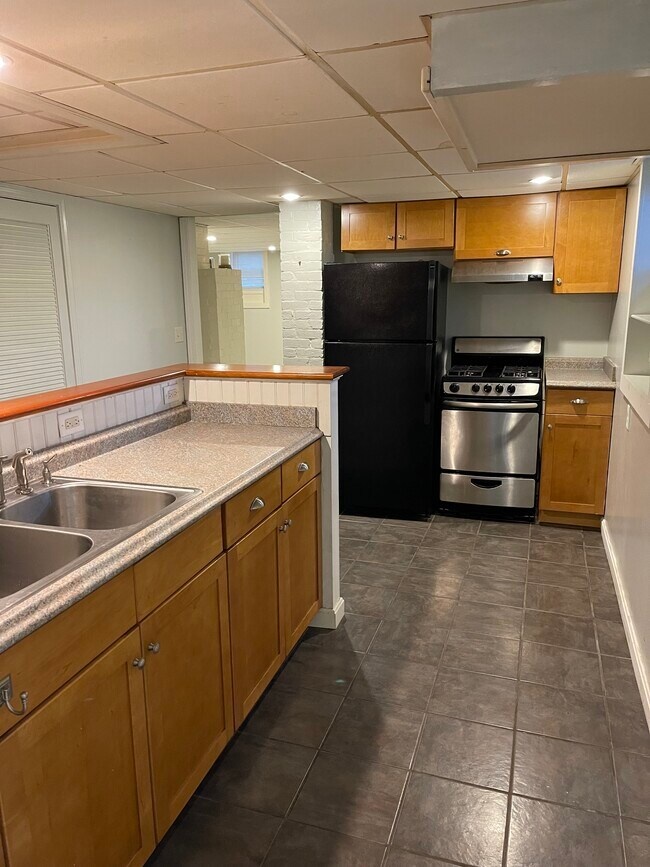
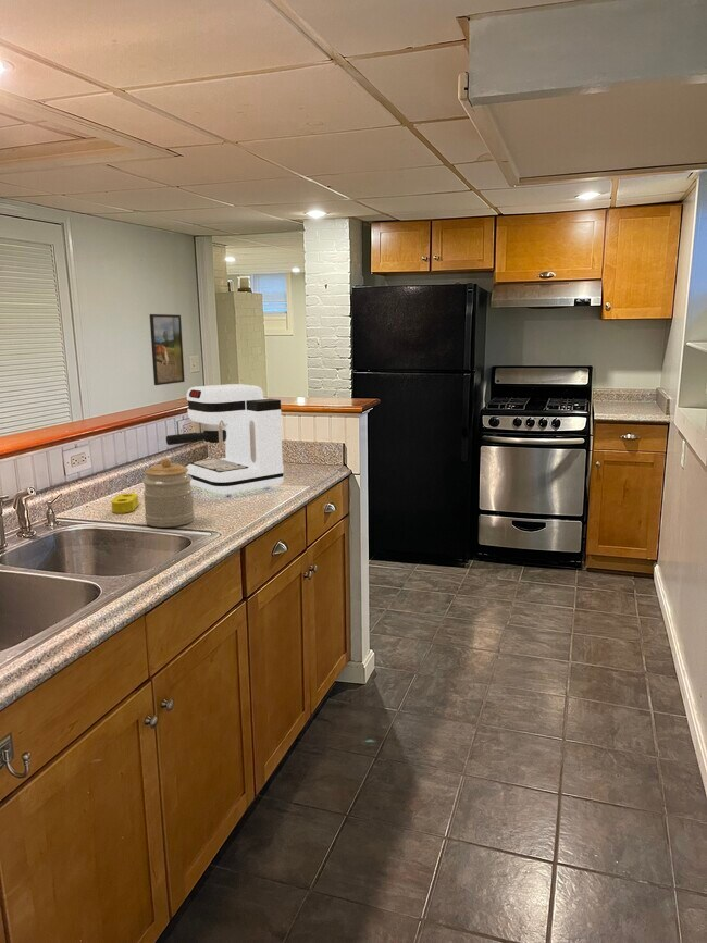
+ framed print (168, 349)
+ sponge (125, 502)
+ jar (168, 489)
+ coffee maker (230, 437)
